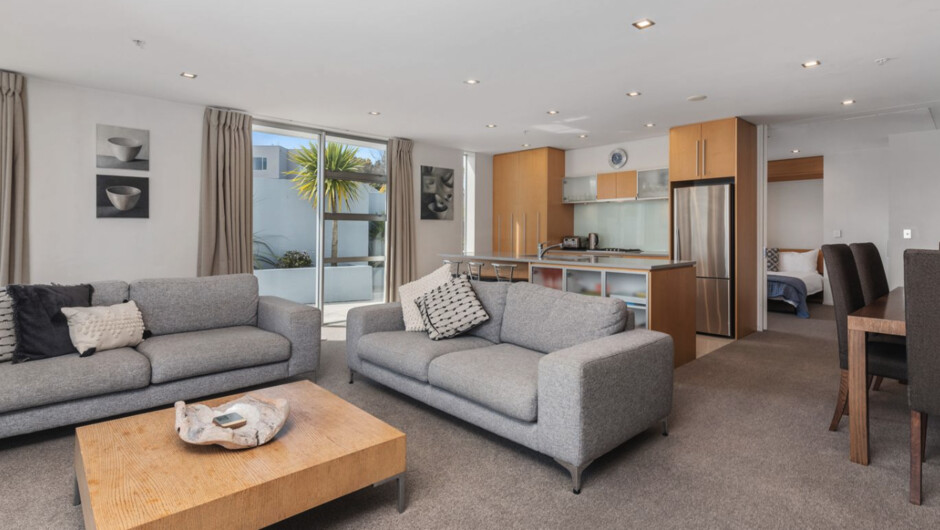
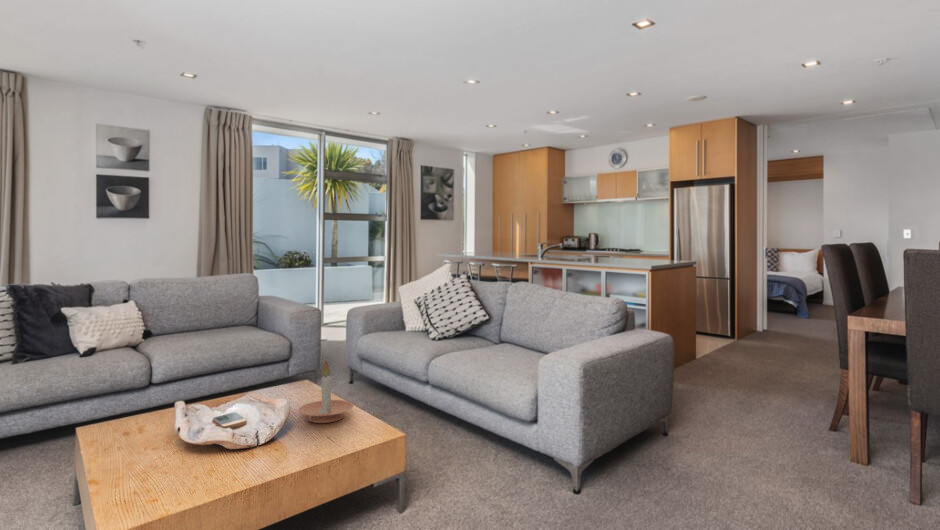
+ candle holder (326, 388)
